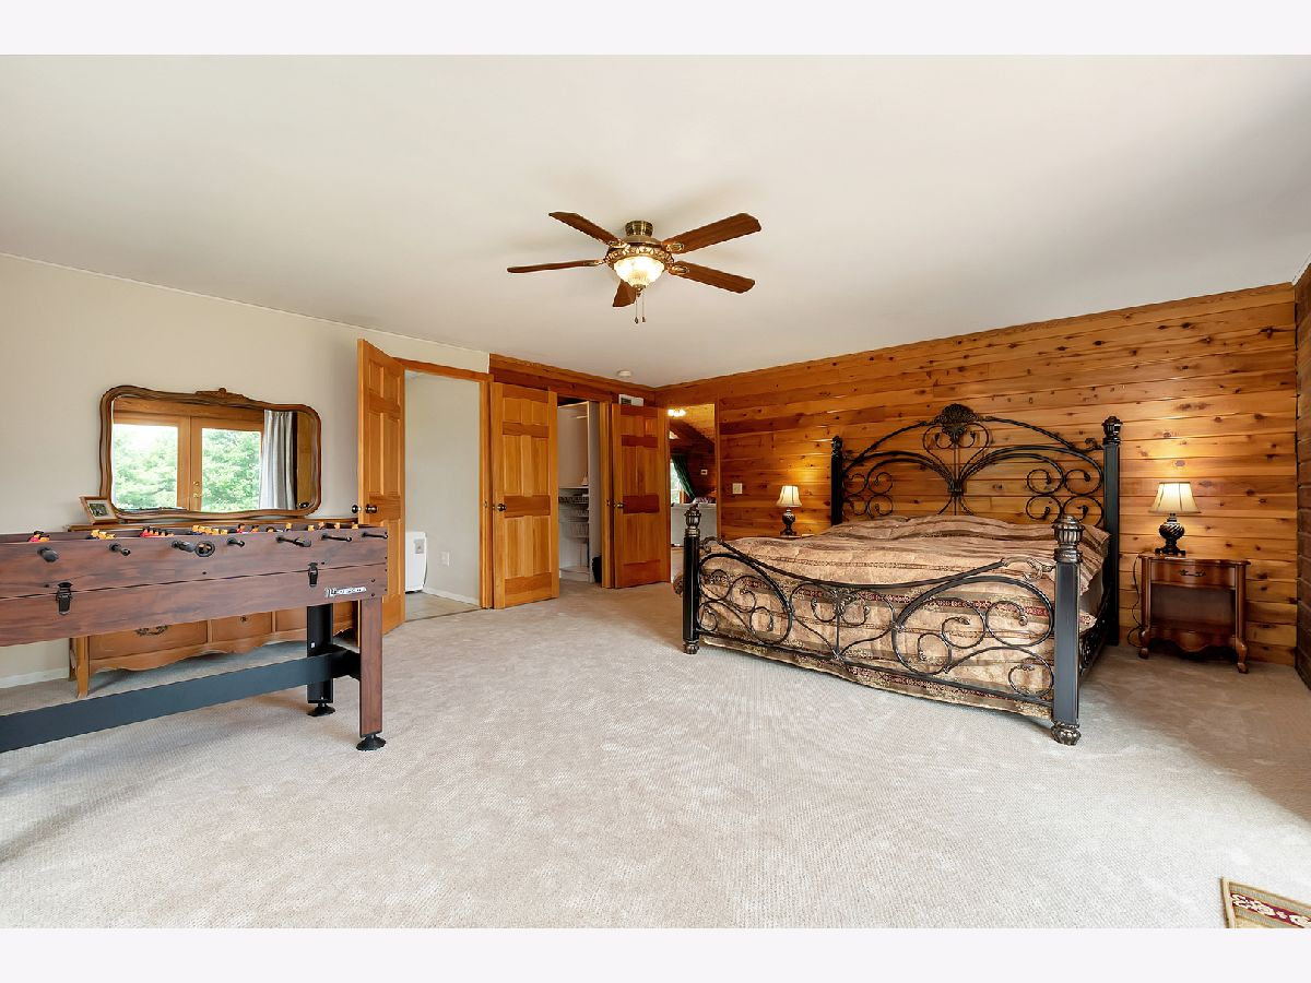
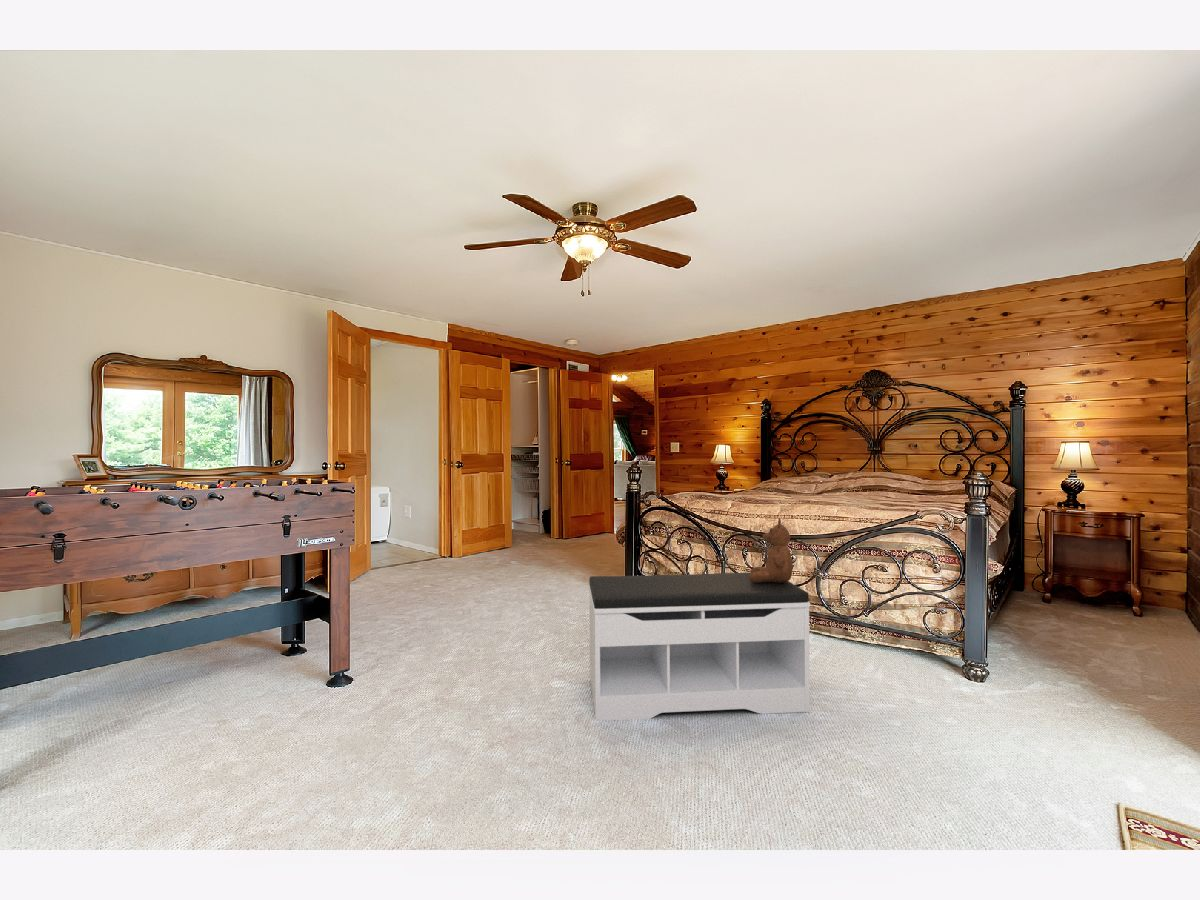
+ teddy bear (770, 549)
+ bench (692, 638)
